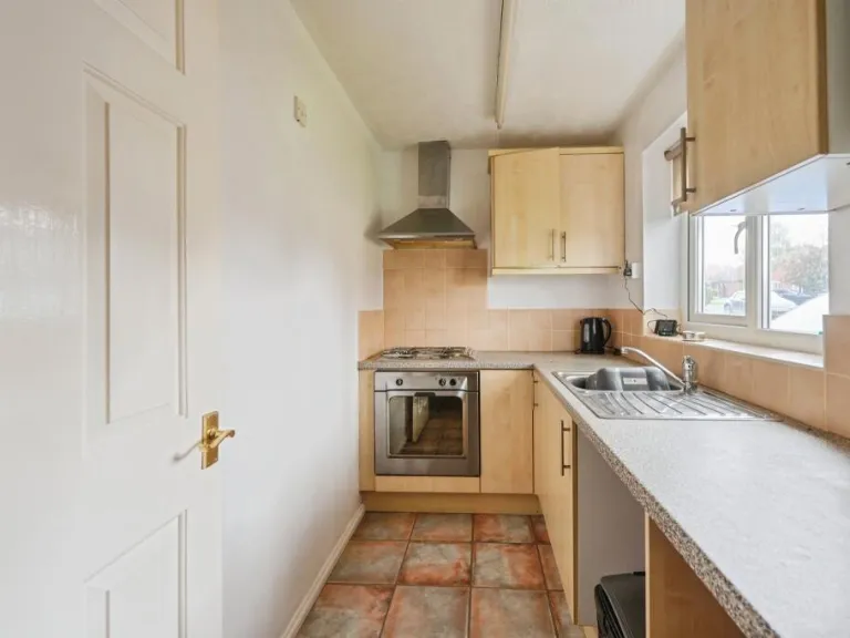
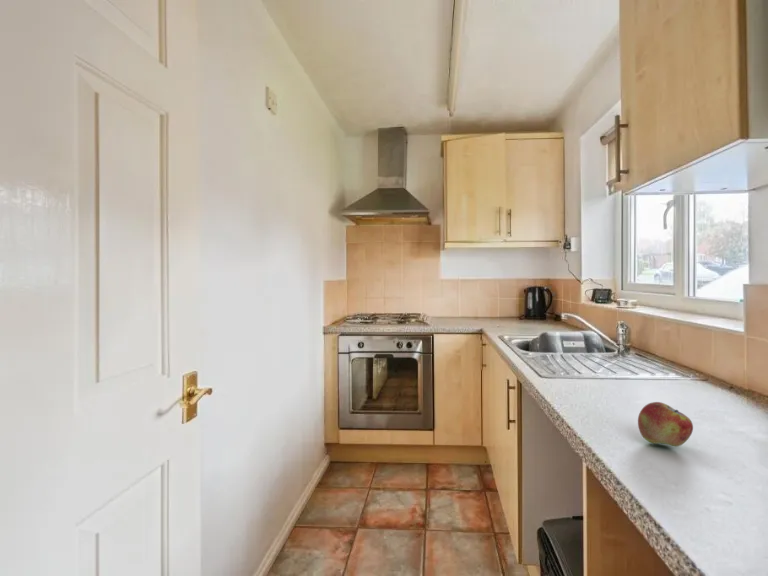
+ fruit (664, 424)
